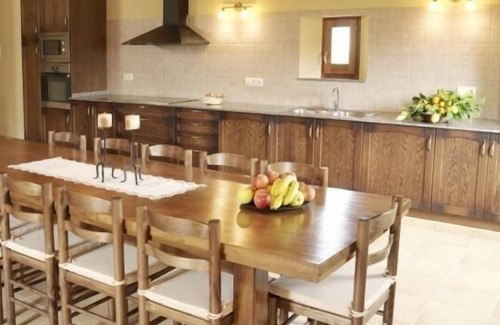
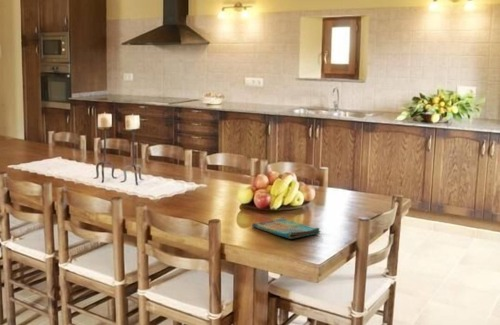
+ dish towel (285, 227)
